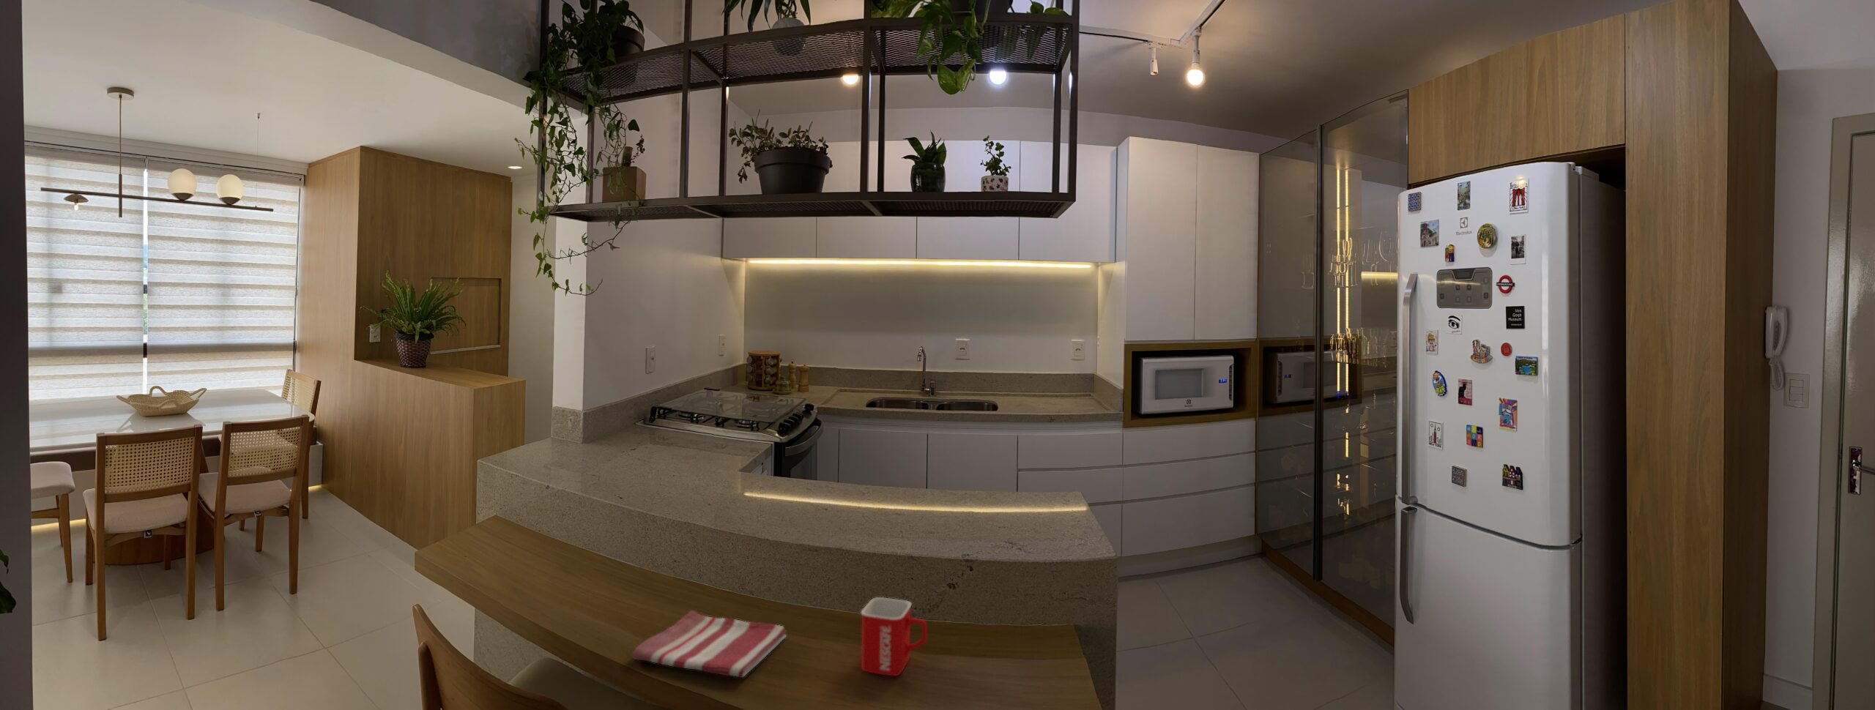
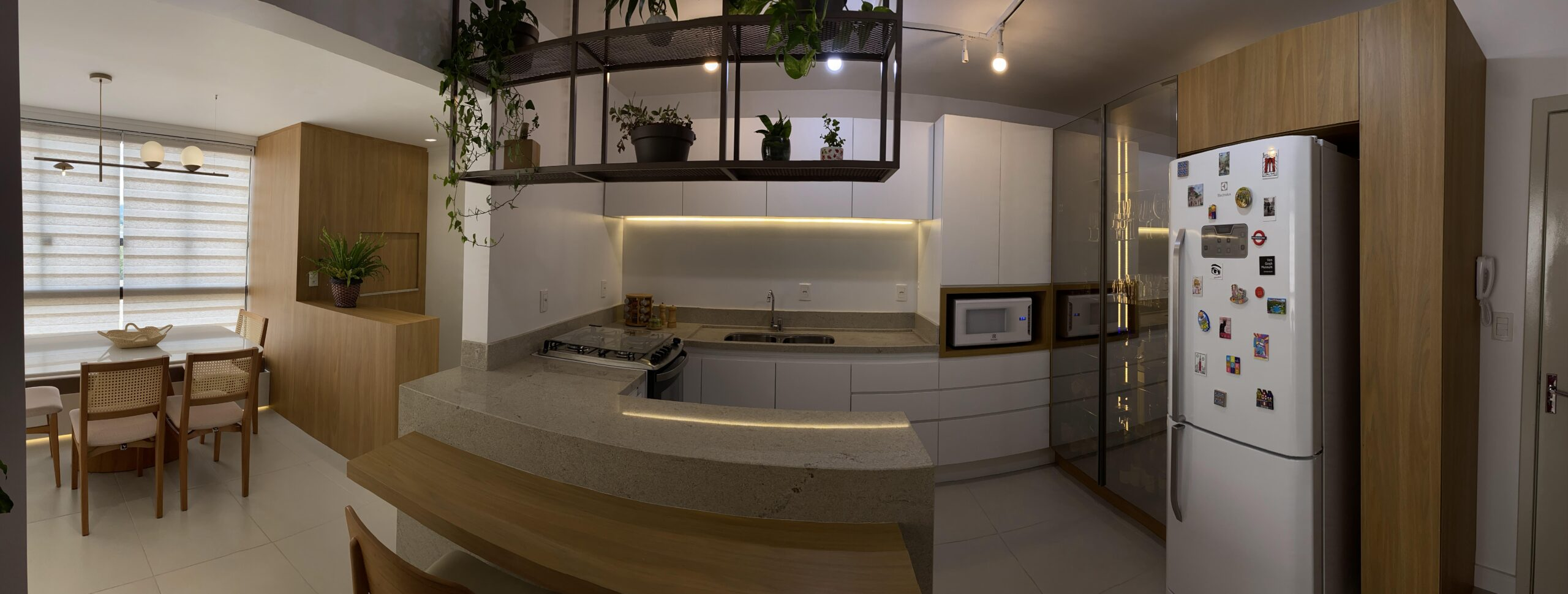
- mug (896, 637)
- dish towel (713, 641)
